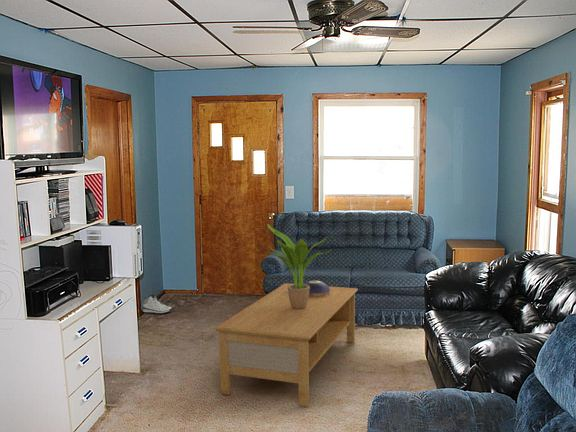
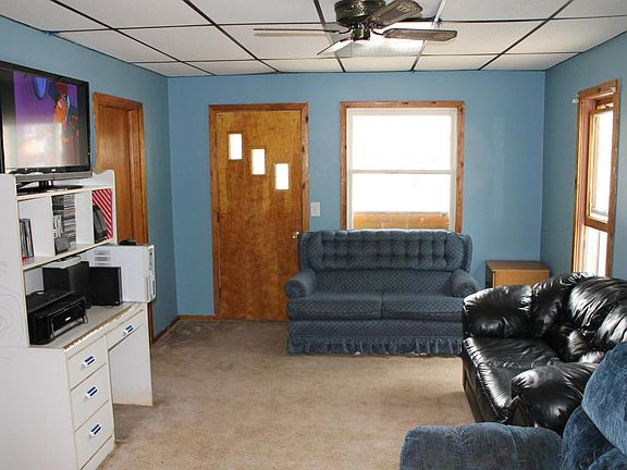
- sneaker (156, 303)
- potted plant (294, 267)
- coffee table (295, 335)
- decorative bowl (314, 286)
